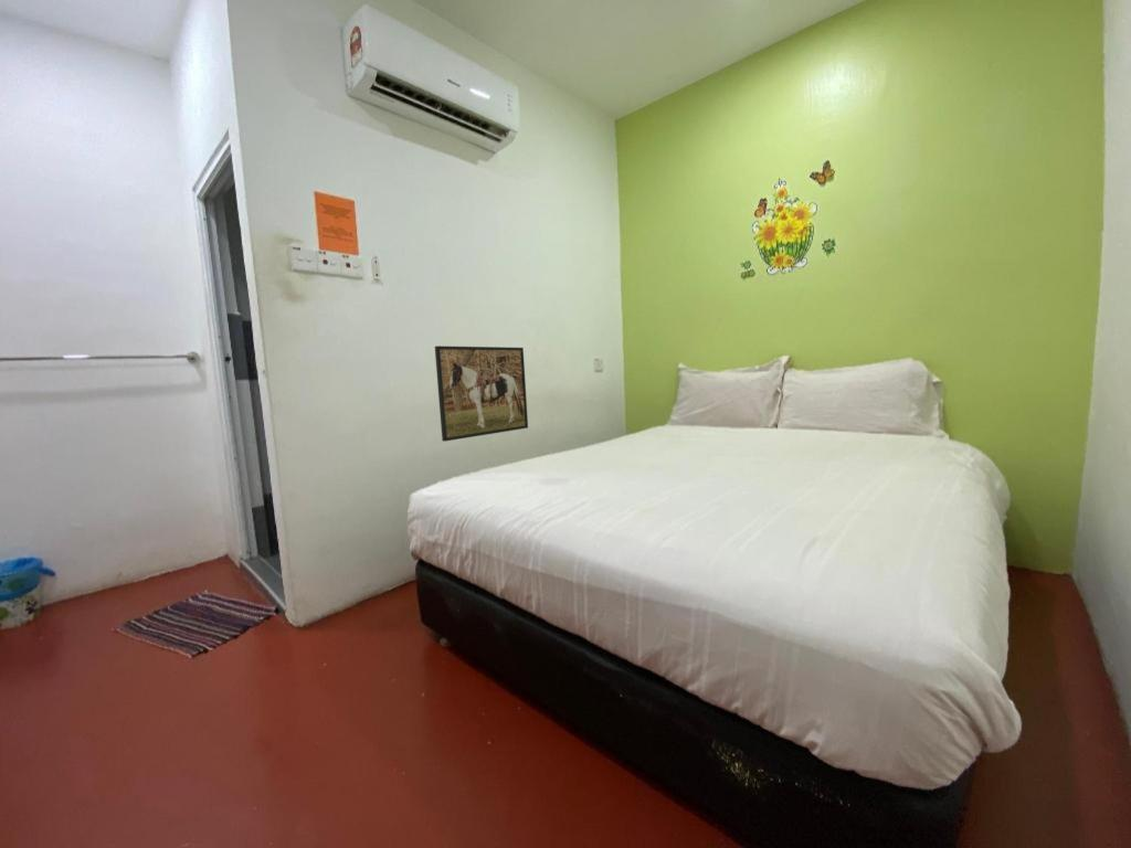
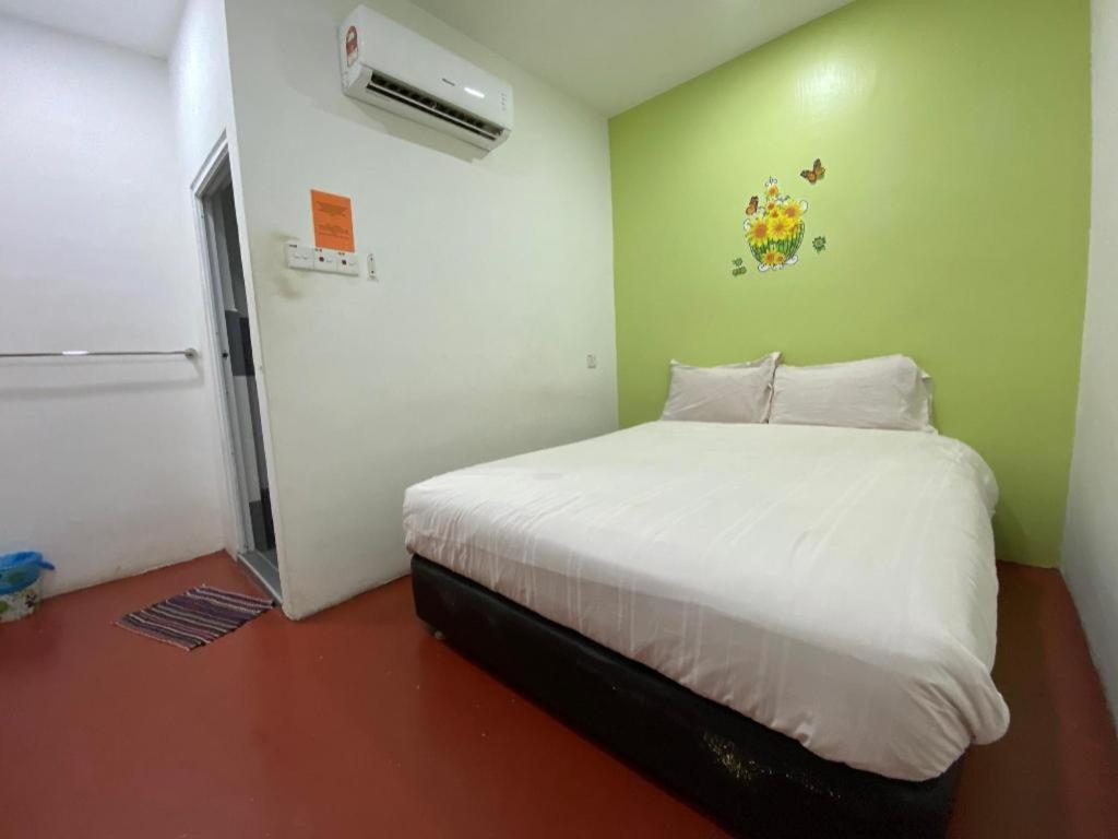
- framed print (485, 391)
